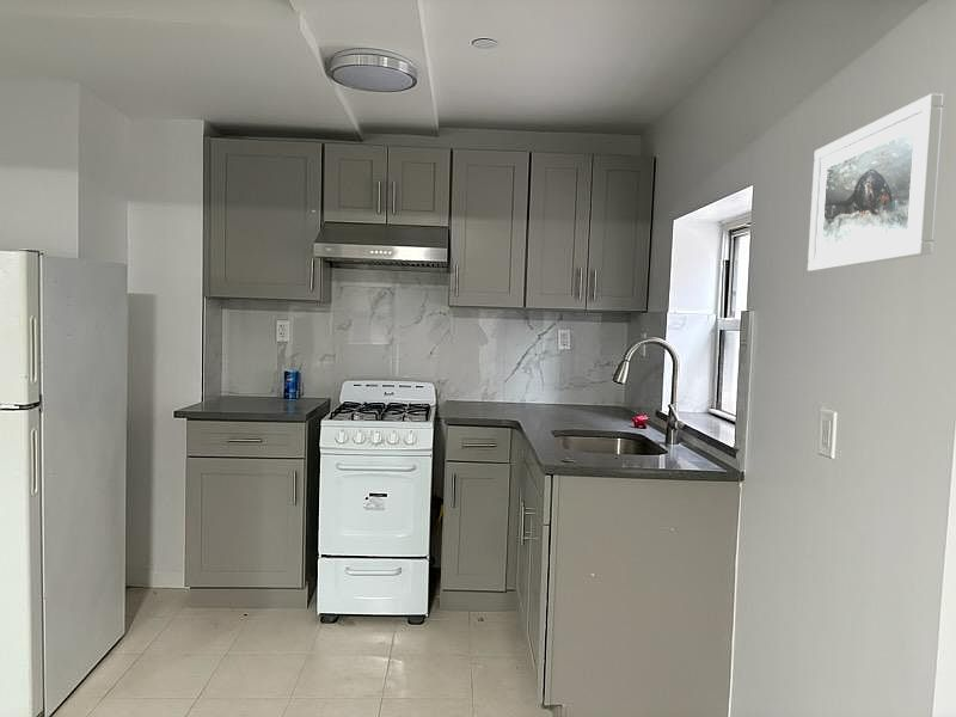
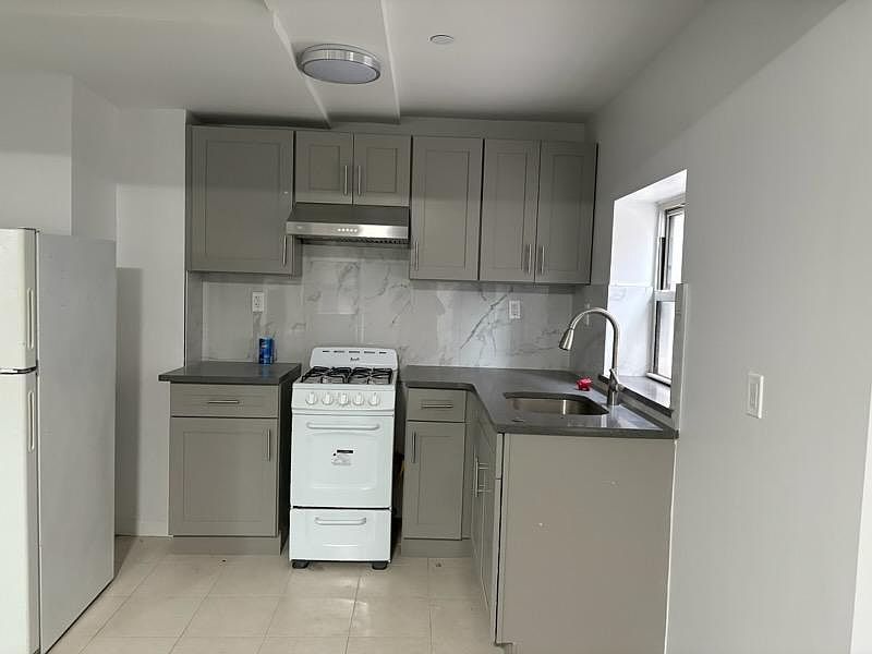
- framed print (865, 195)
